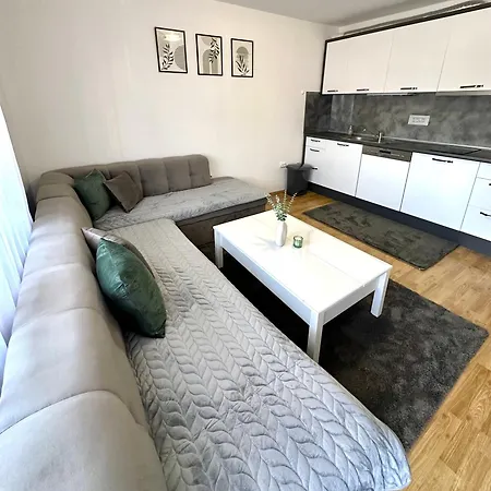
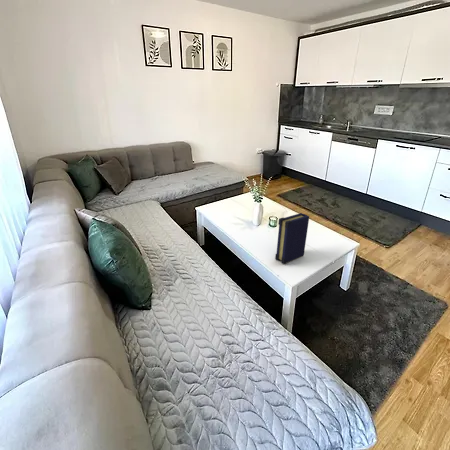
+ book (290, 237)
